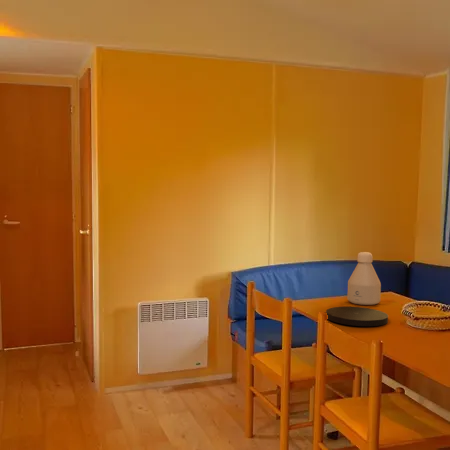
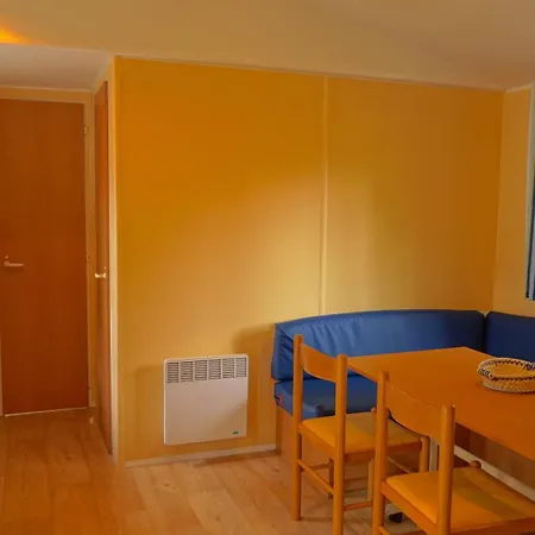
- bottle (364, 277)
- plate (356, 315)
